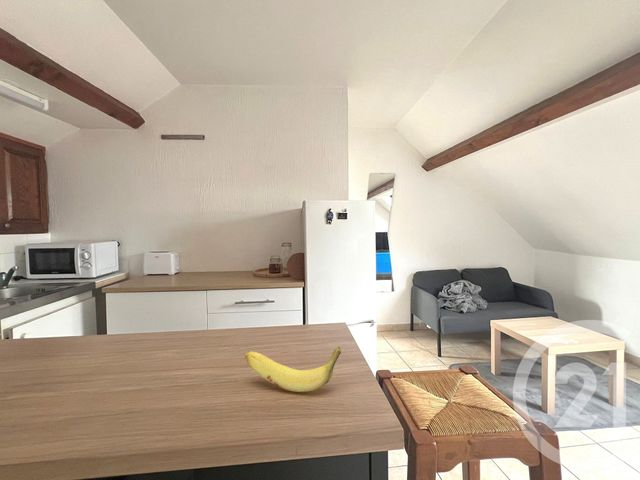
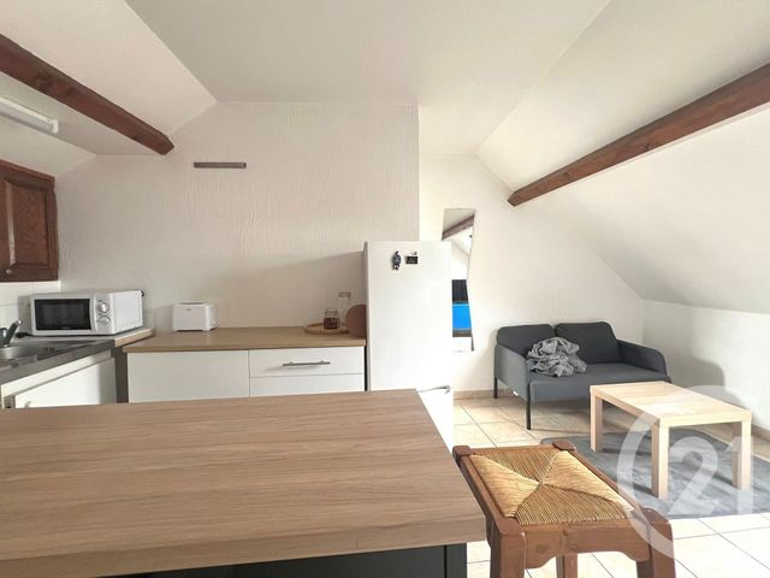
- banana (291, 368)
